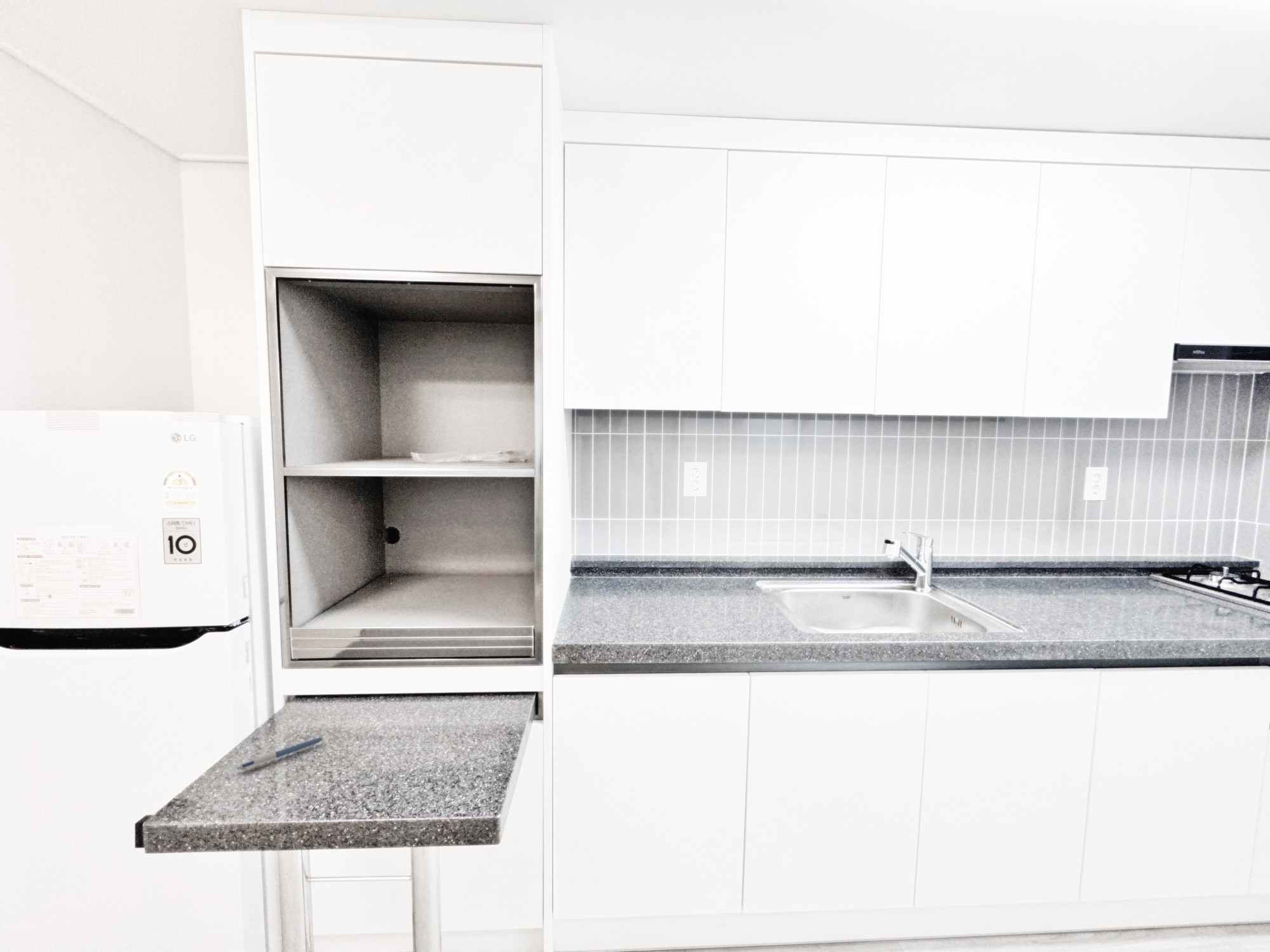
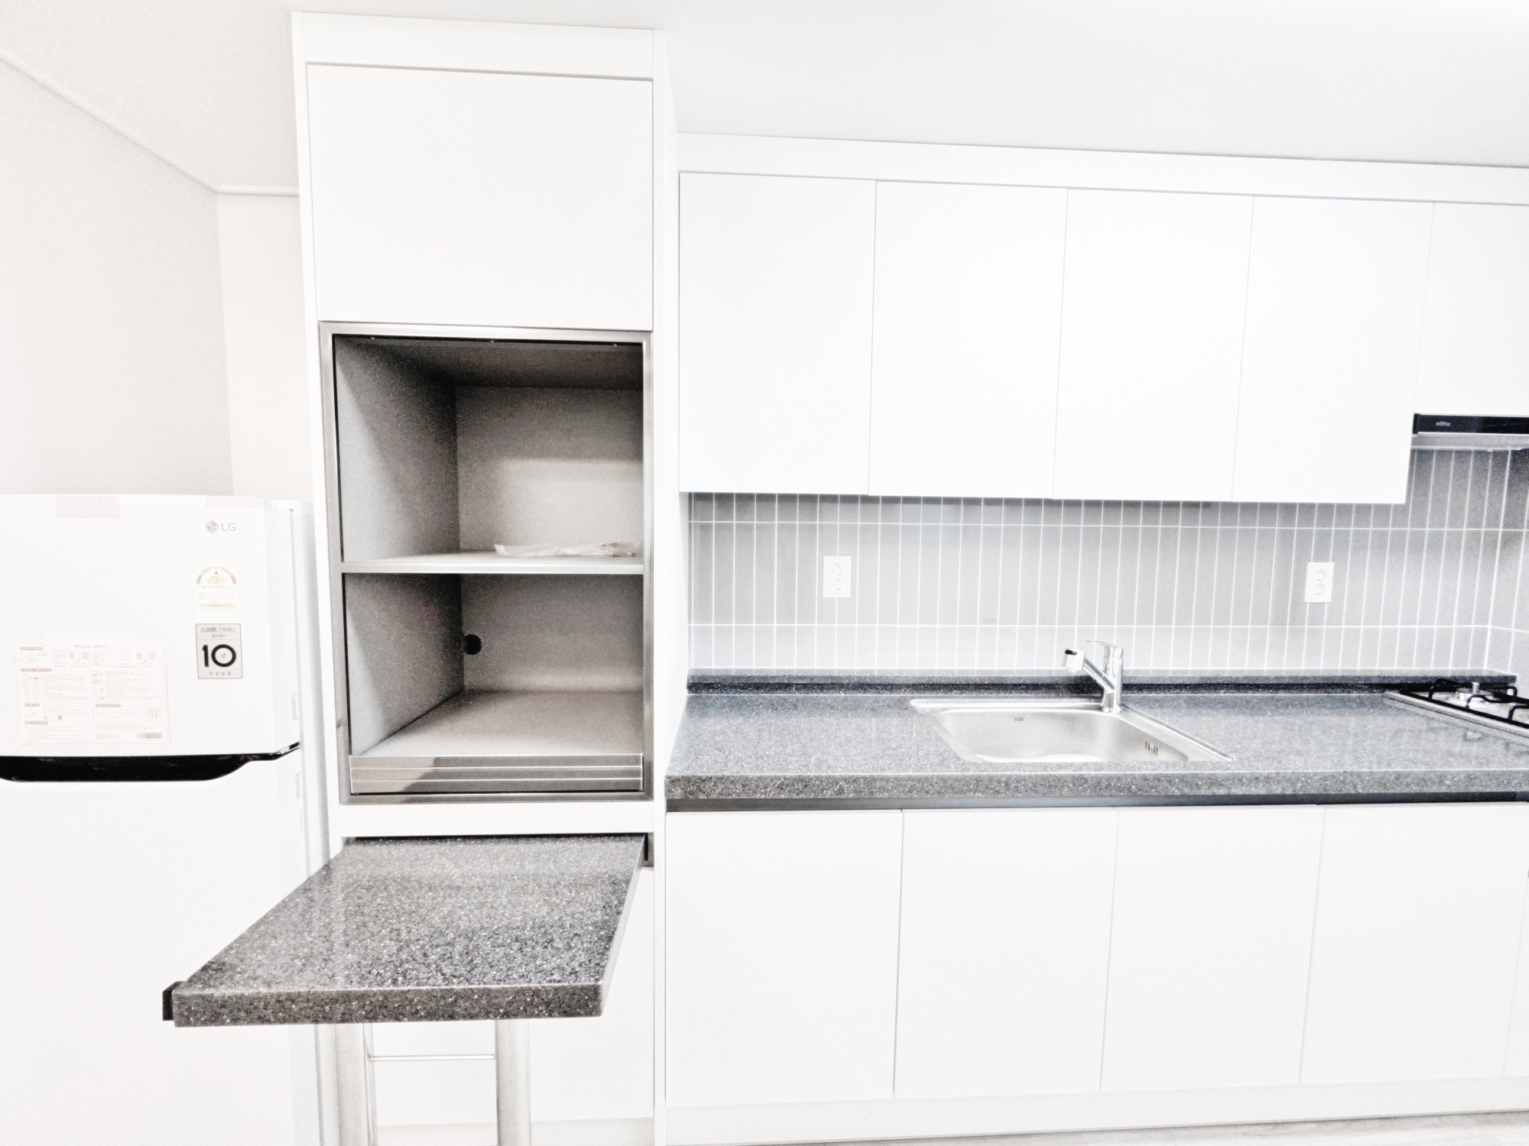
- pen (283, 753)
